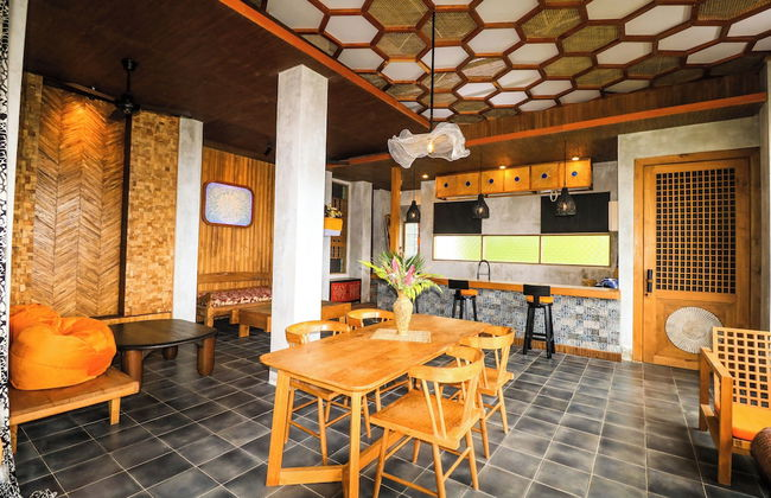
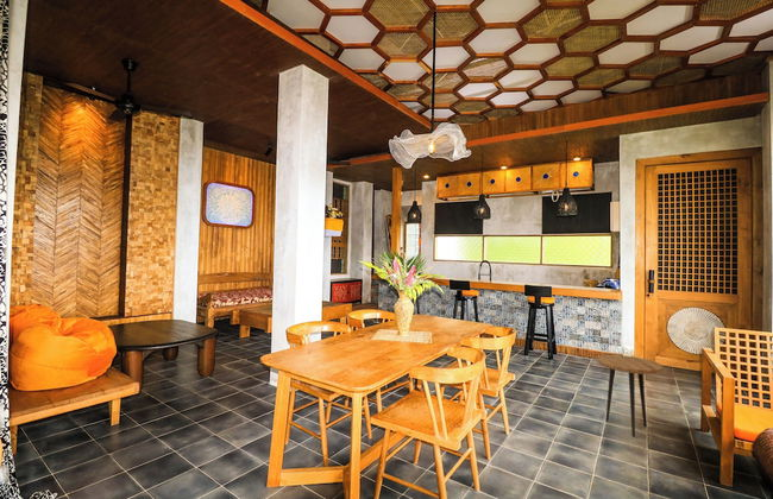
+ side table (630, 394)
